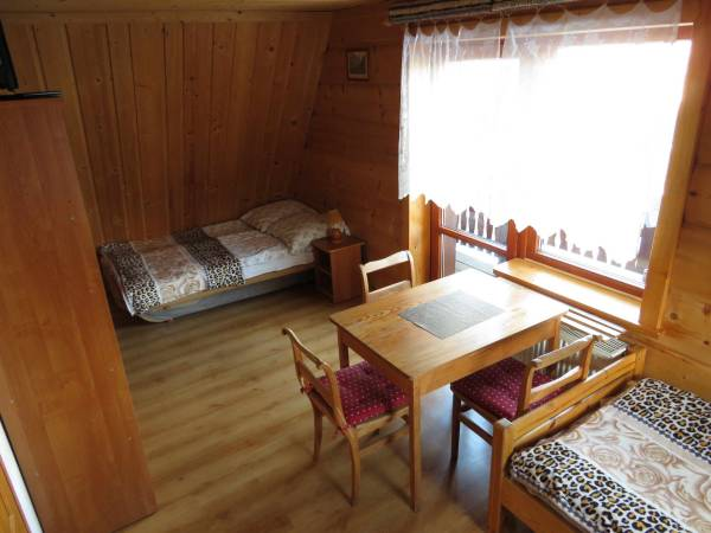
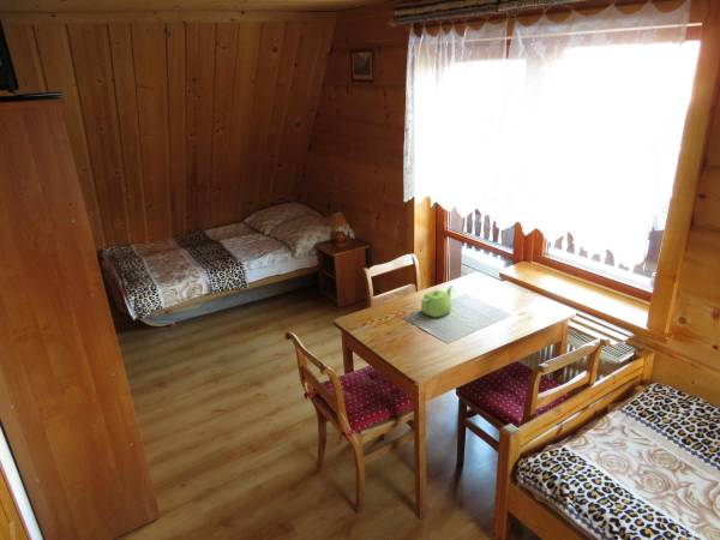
+ teapot (437, 300)
